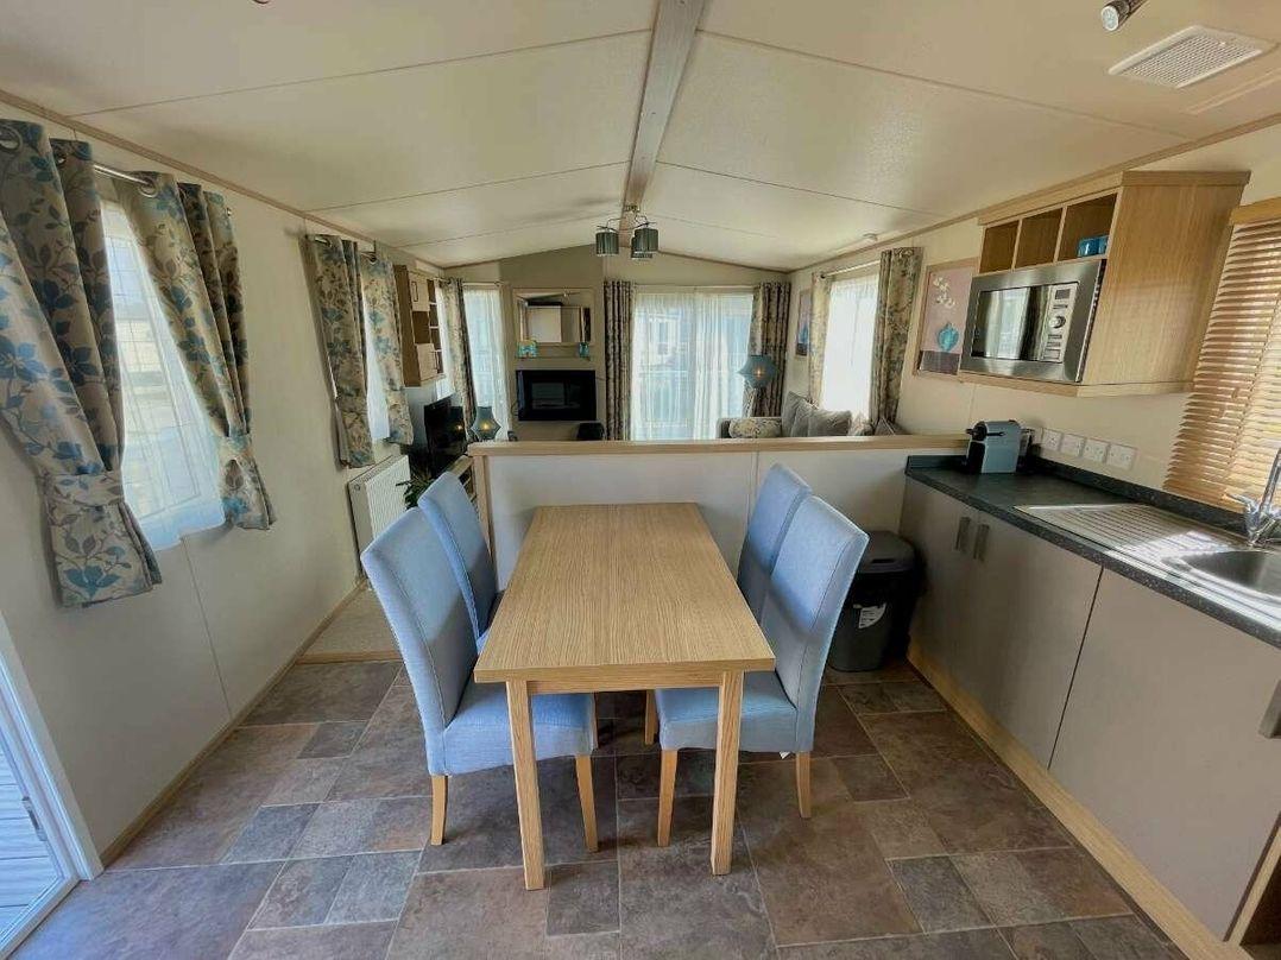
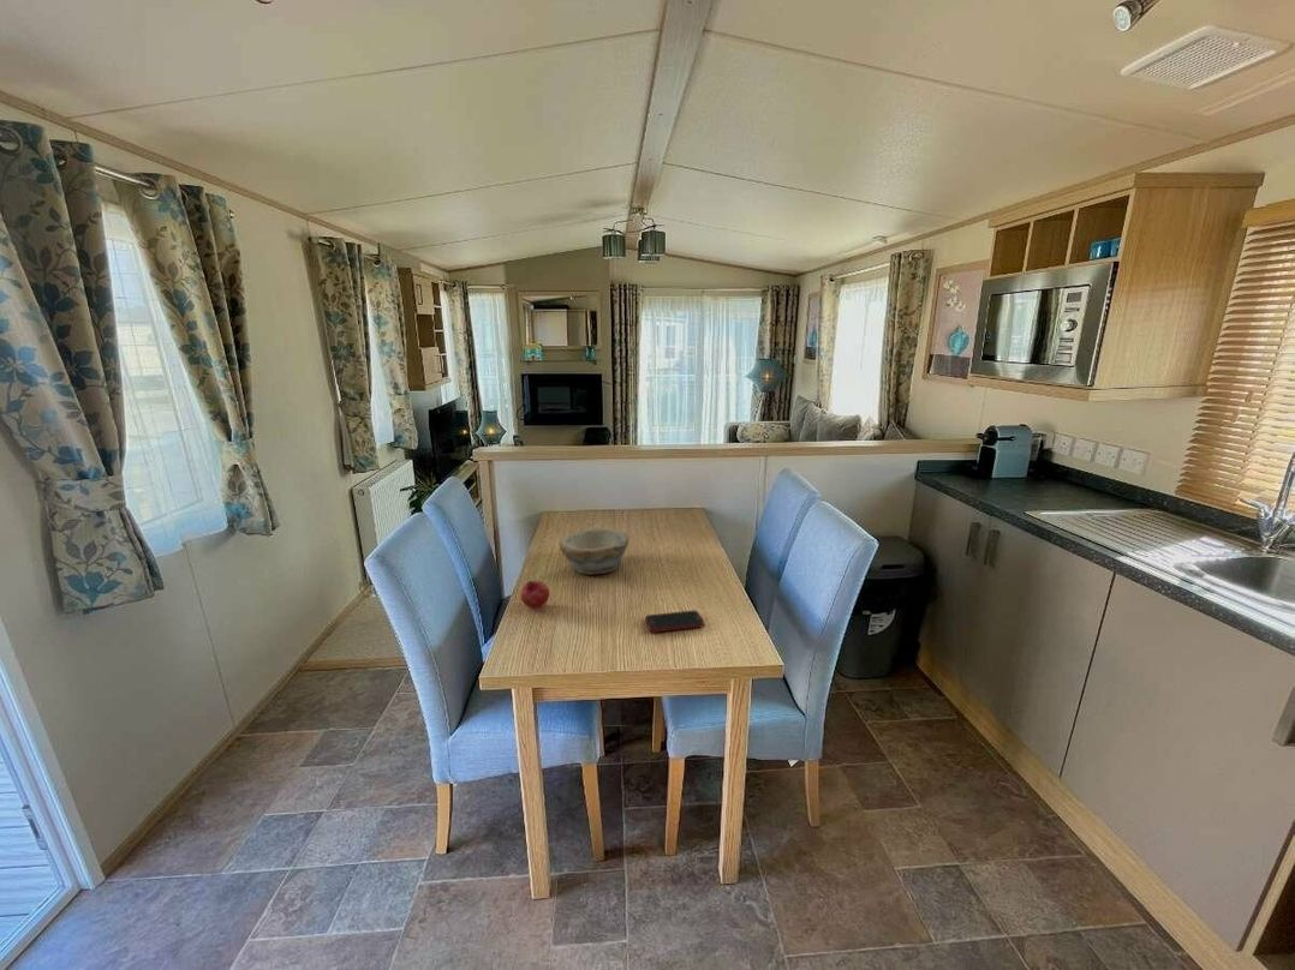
+ fruit (535, 592)
+ bowl (595, 552)
+ cell phone (674, 621)
